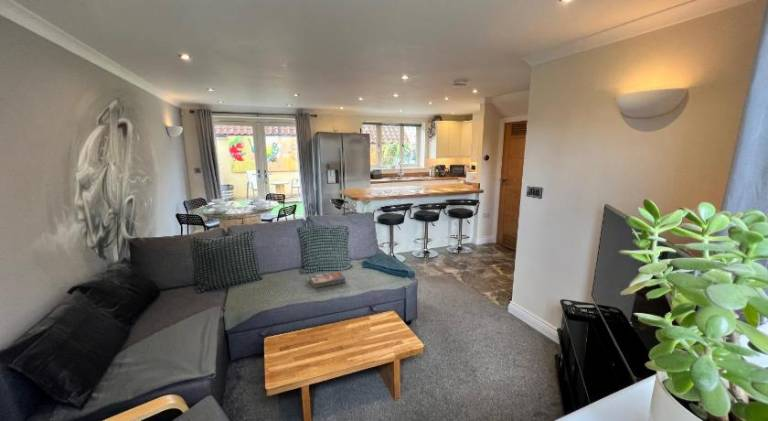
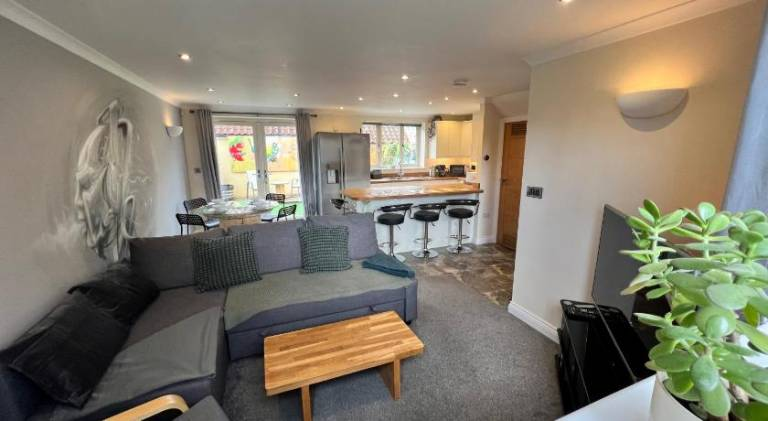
- textbook (327, 279)
